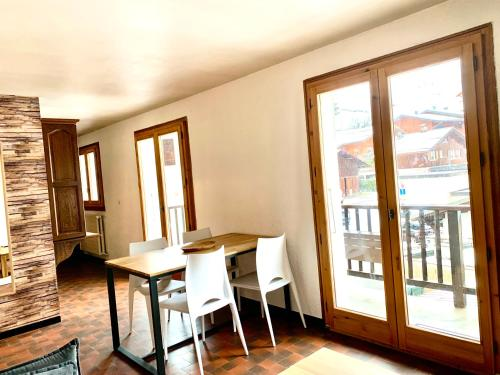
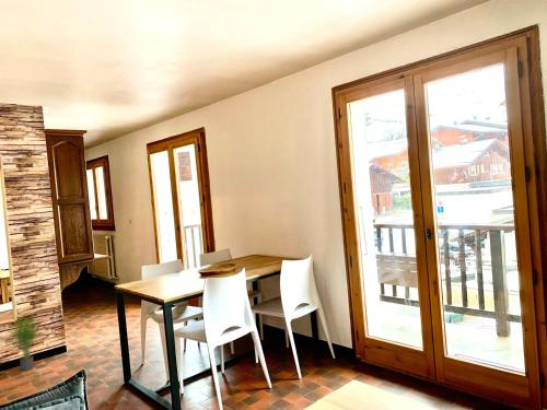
+ potted plant (21, 341)
